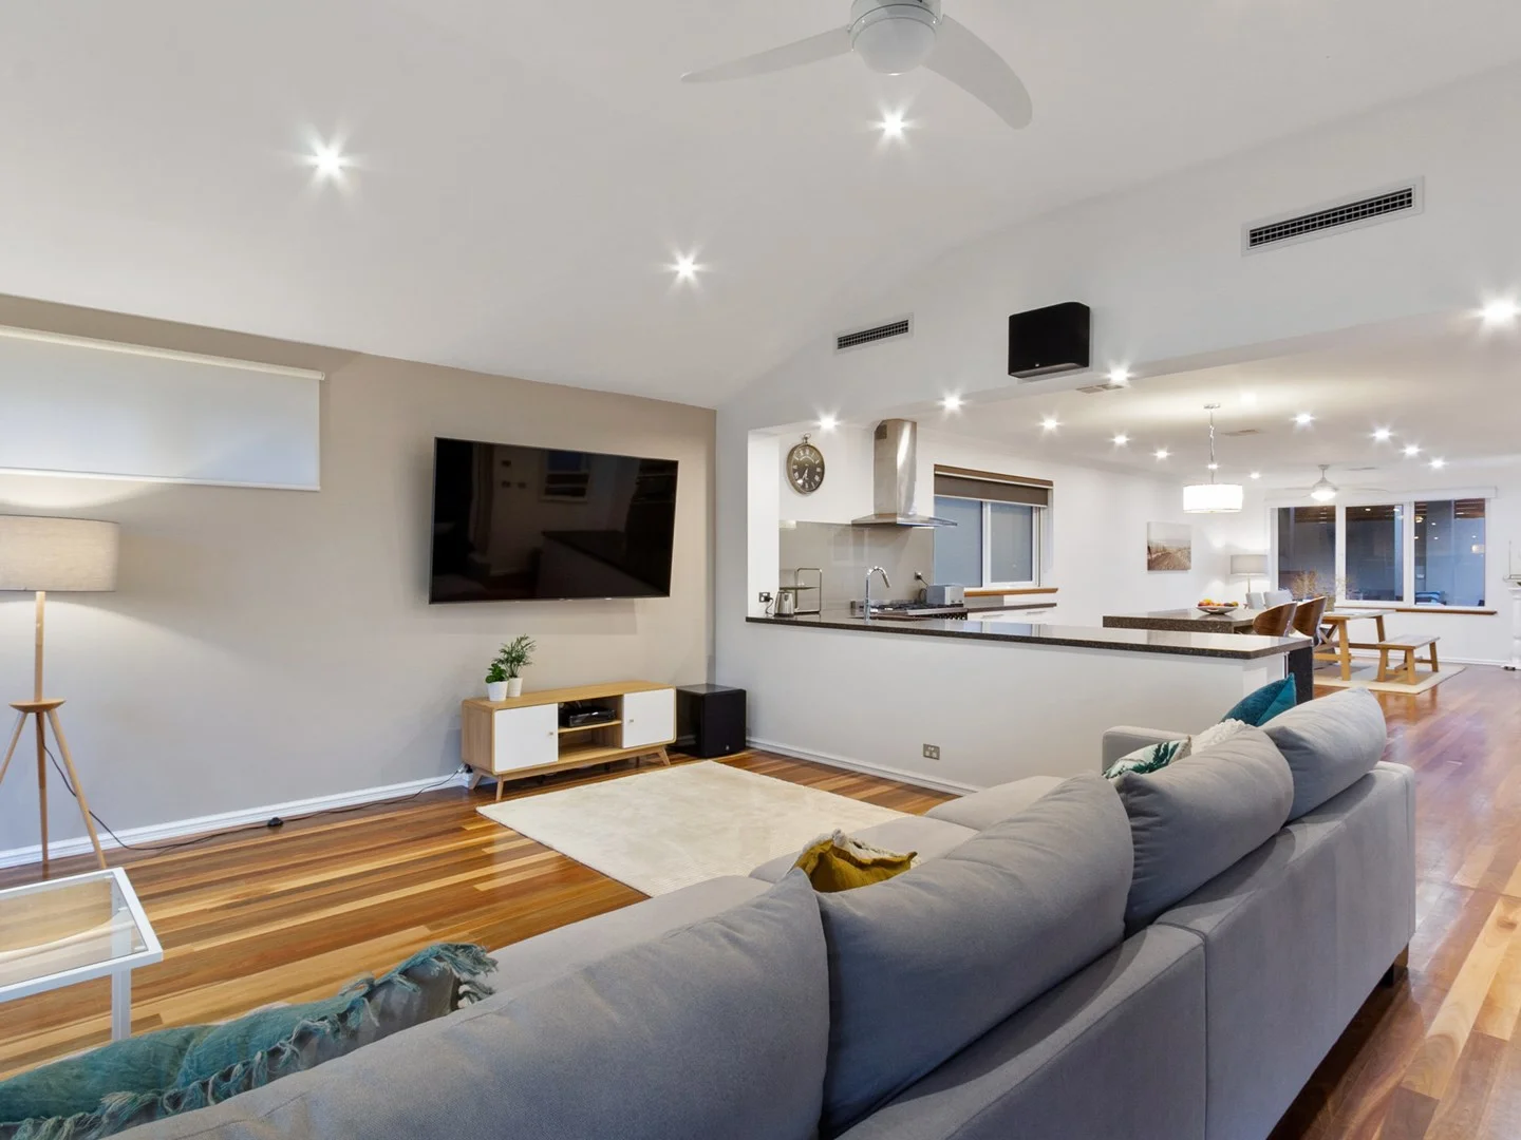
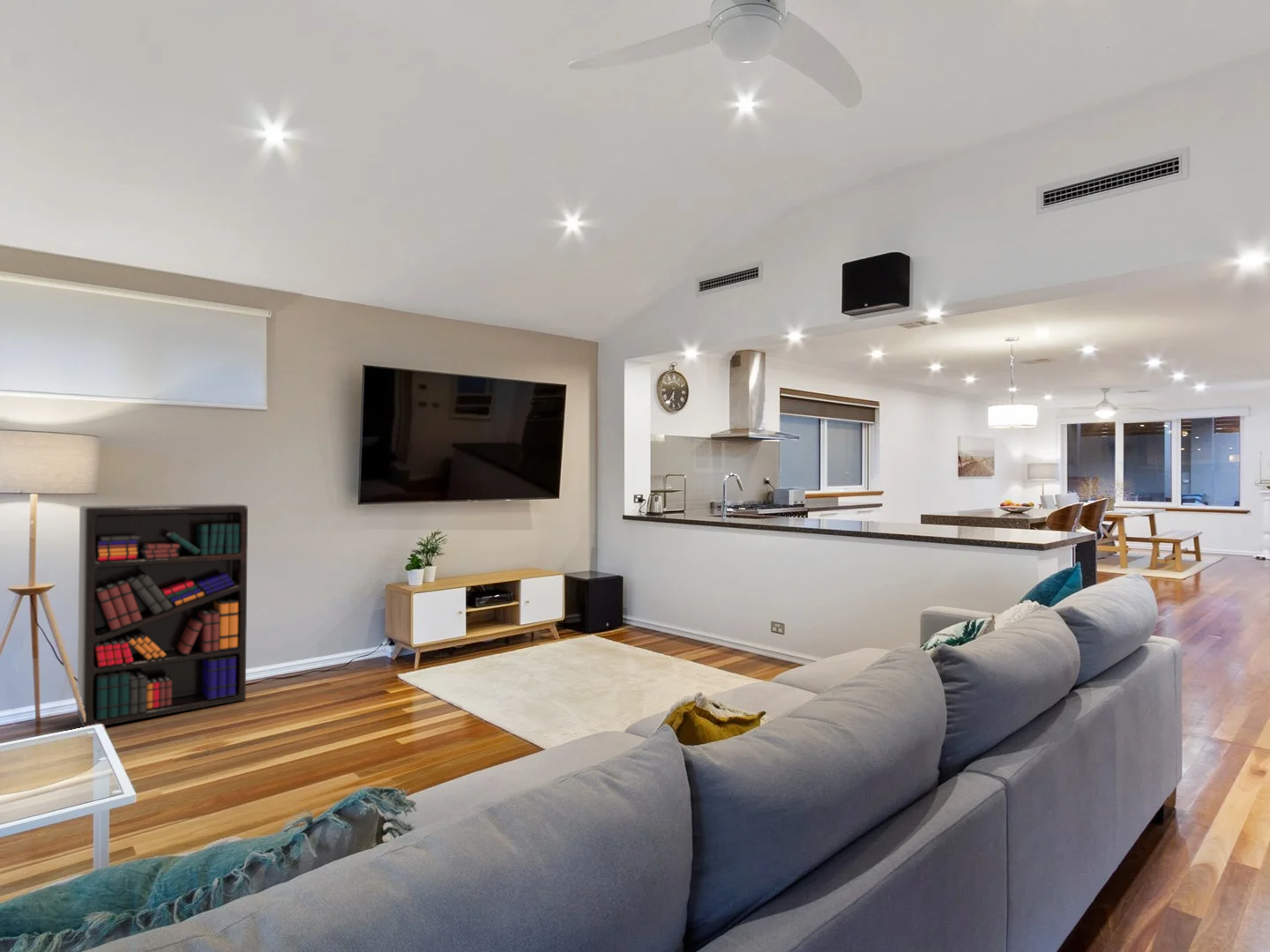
+ bookshelf (165, 606)
